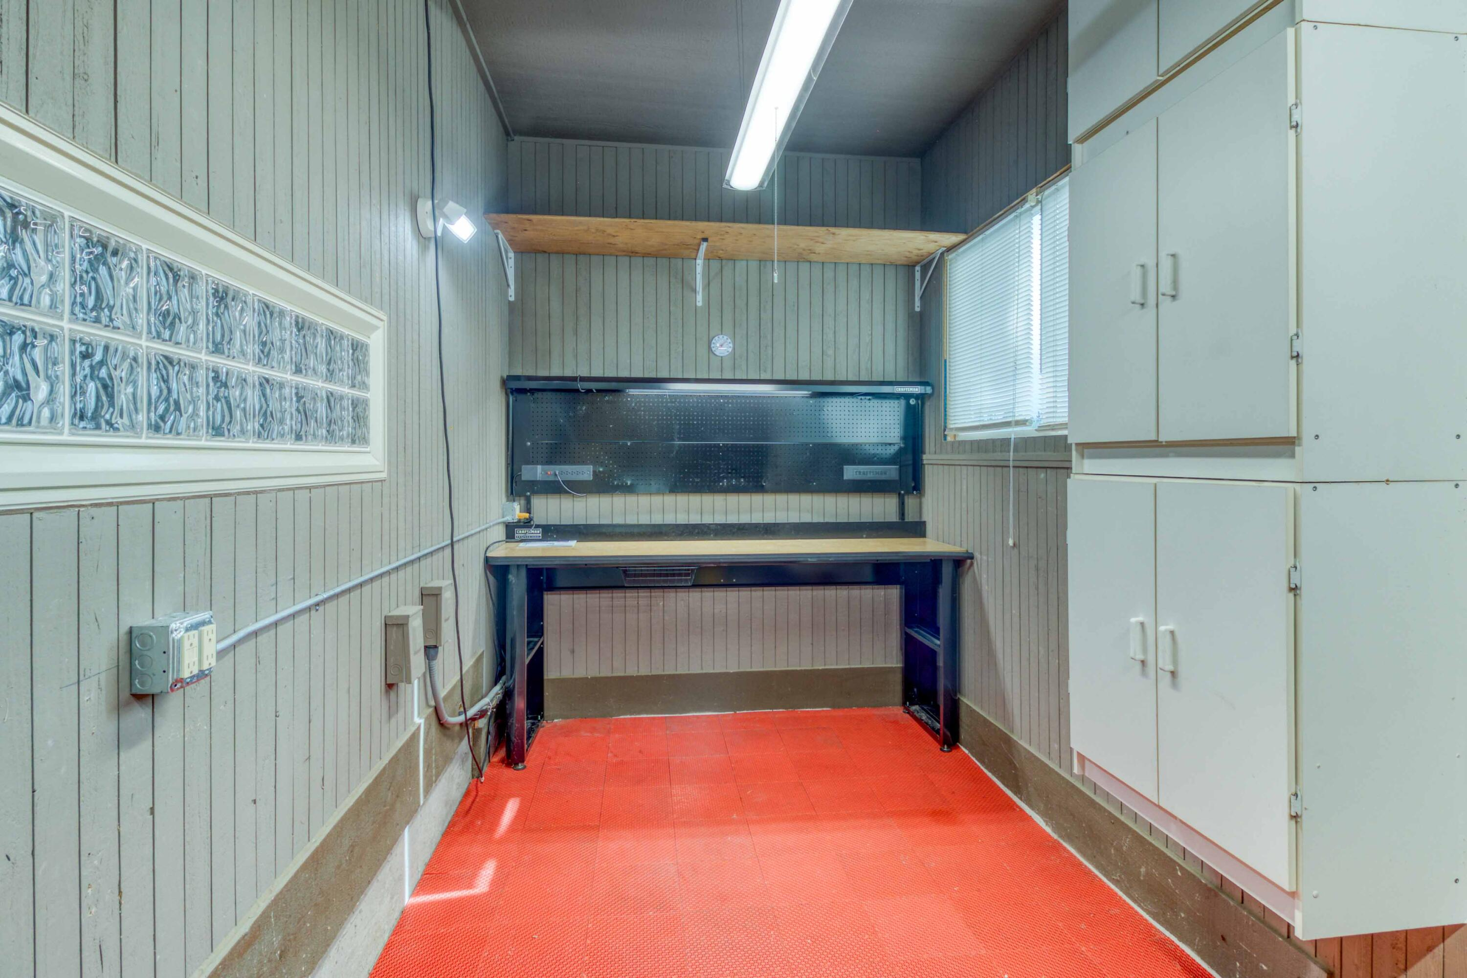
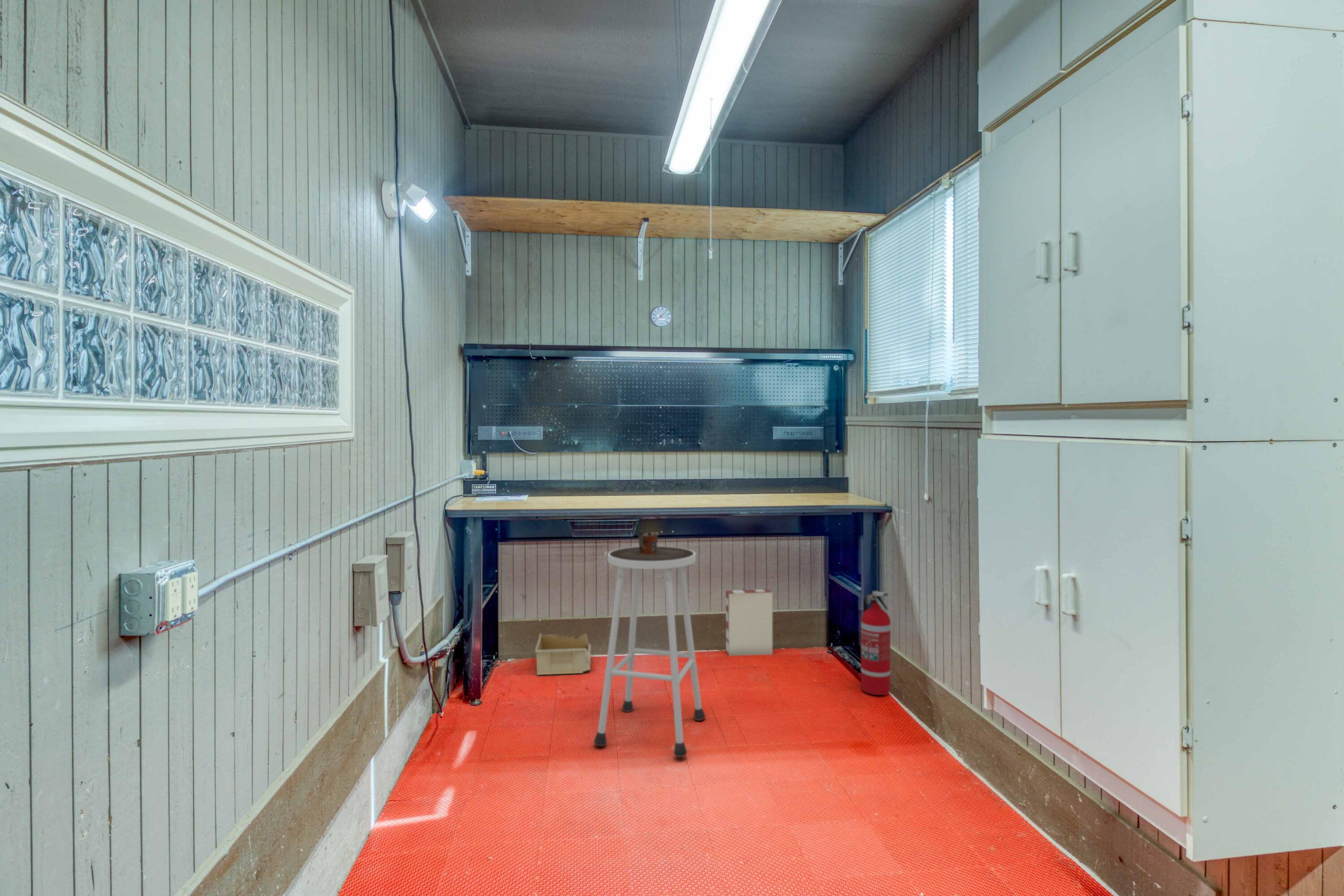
+ storage bin (564, 652)
+ stool (651, 649)
+ cardboard box (749, 622)
+ fire extinguisher (874, 639)
+ mug (649, 542)
